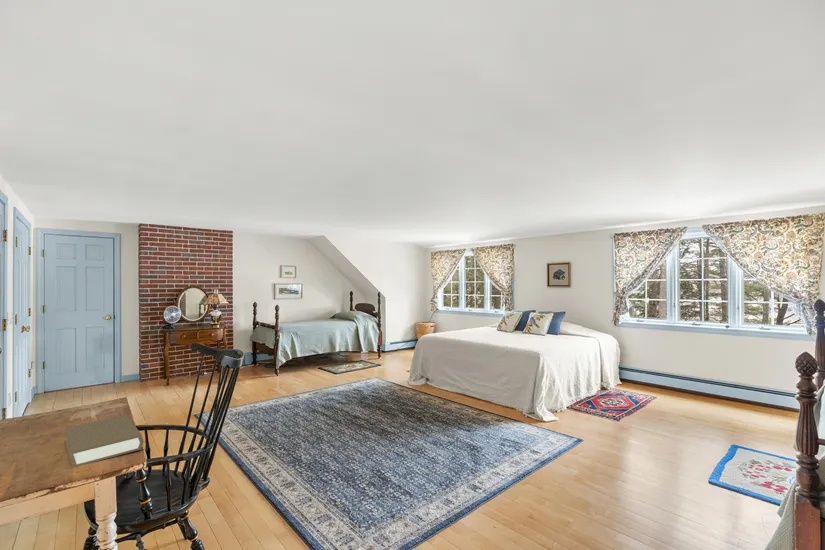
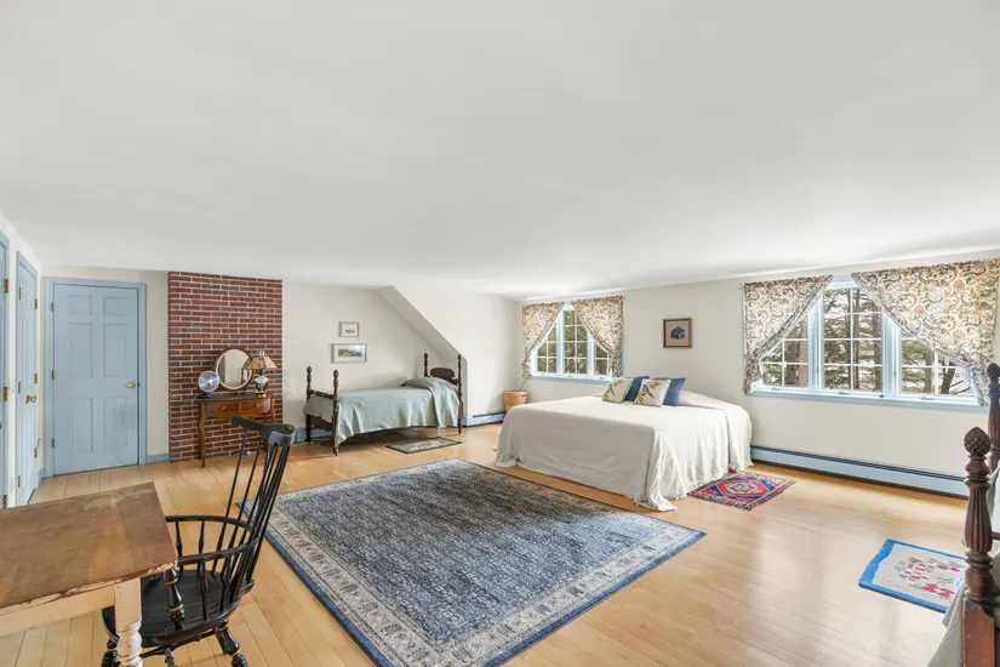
- book (103, 438)
